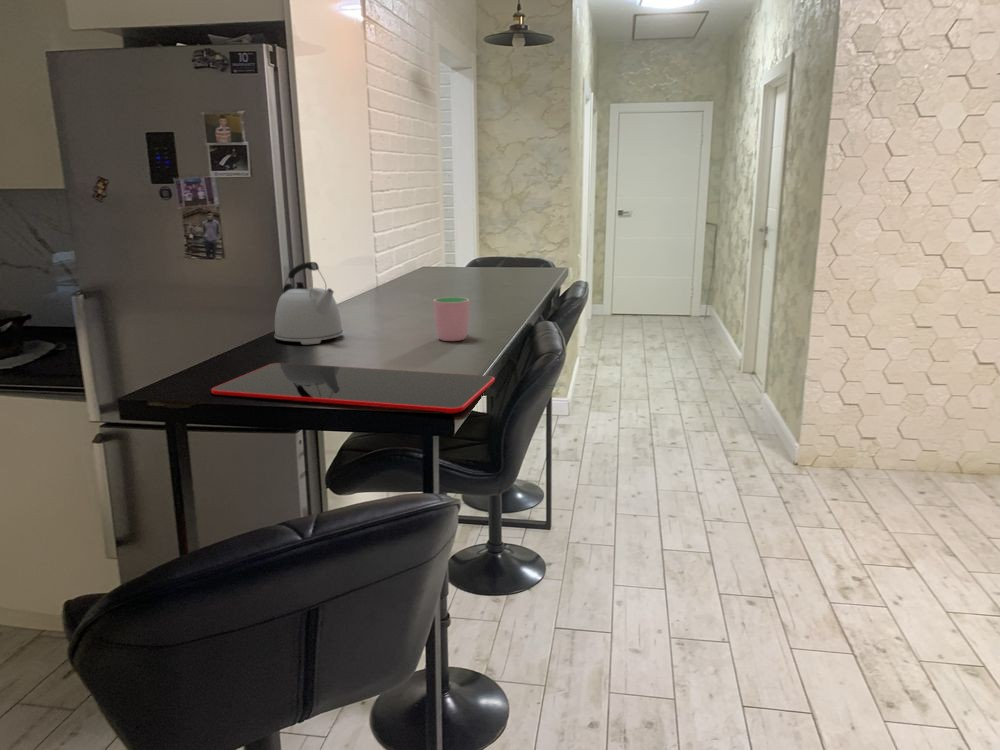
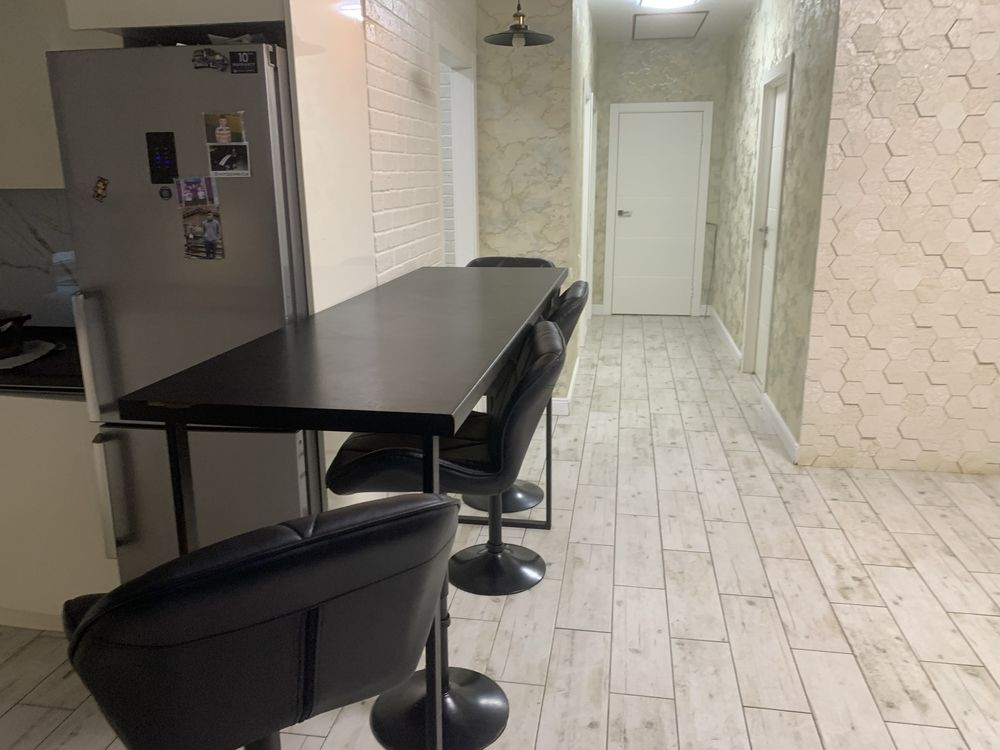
- cutting board (356, 385)
- kettle (307, 299)
- cup (453, 318)
